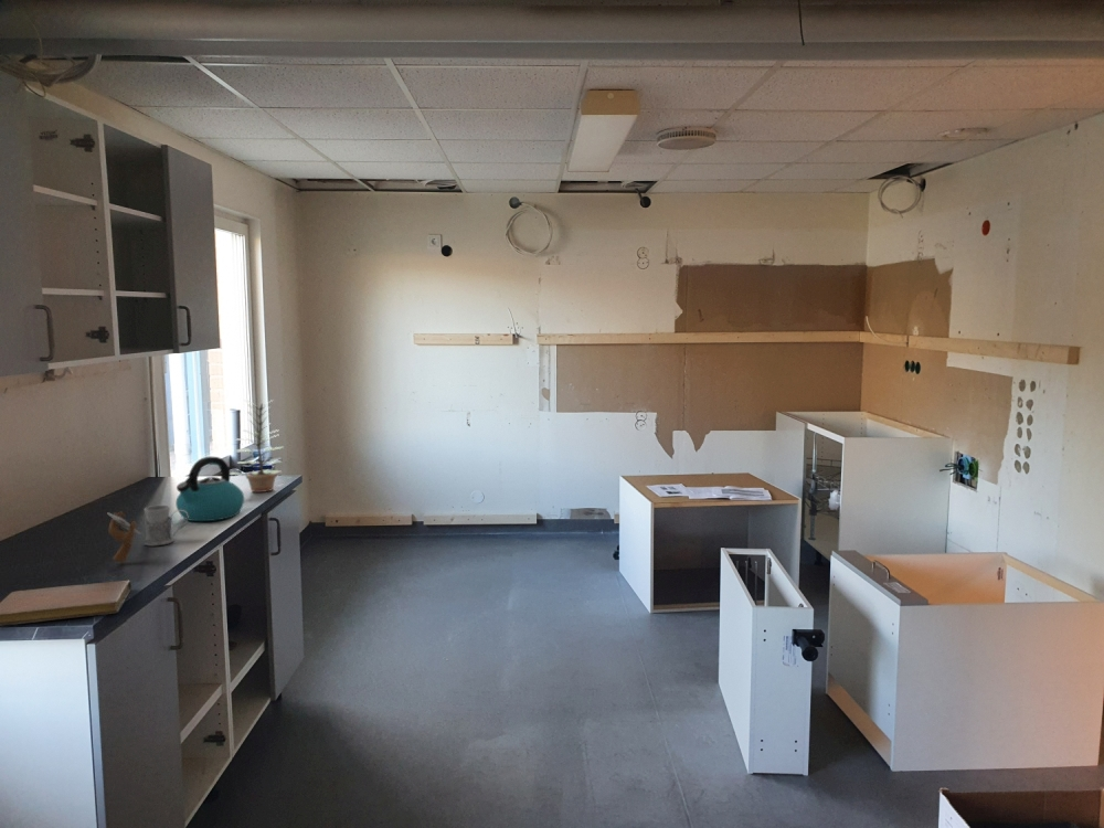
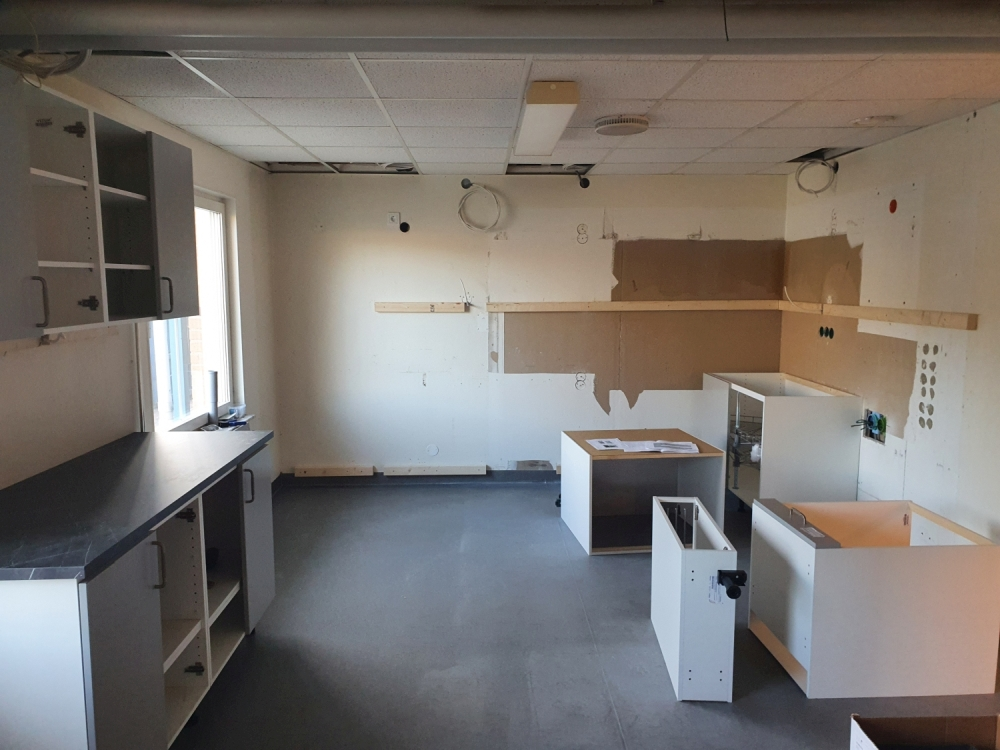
- kettle (206, 487)
- notebook (64, 601)
- smartphone (124, 535)
- mug (166, 524)
- plant (256, 445)
